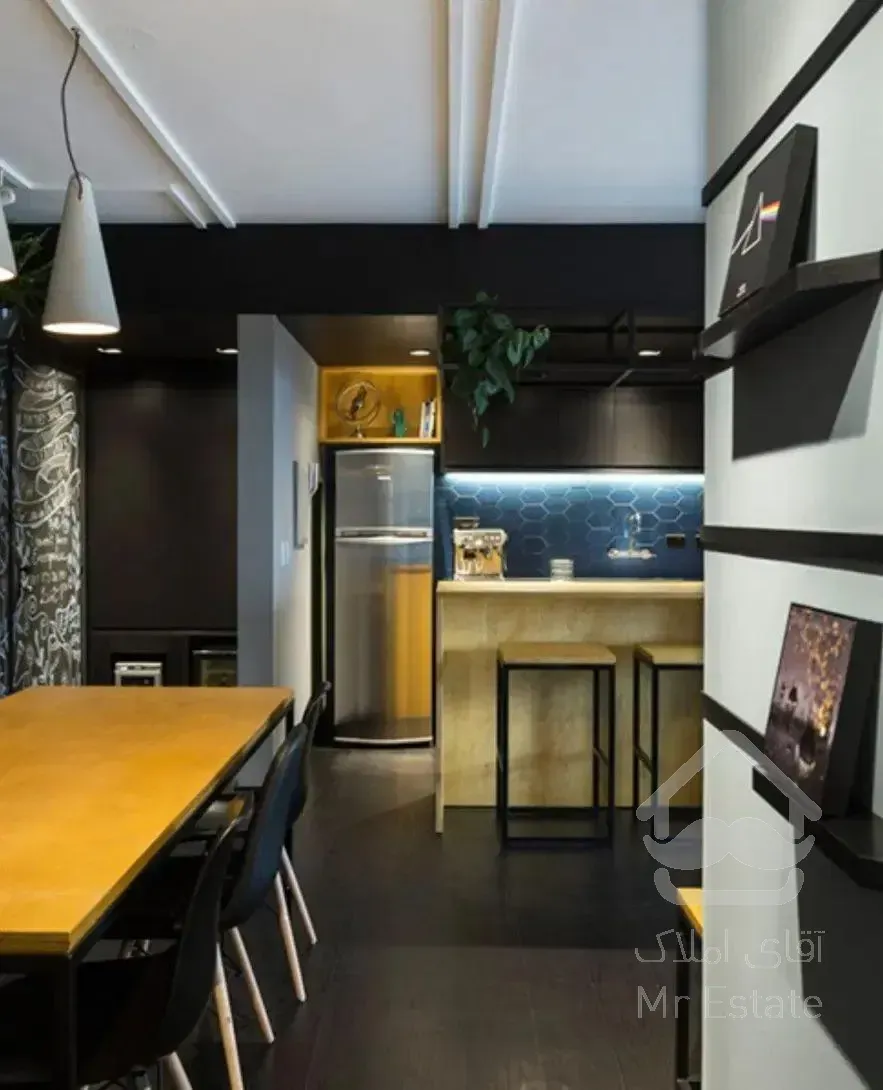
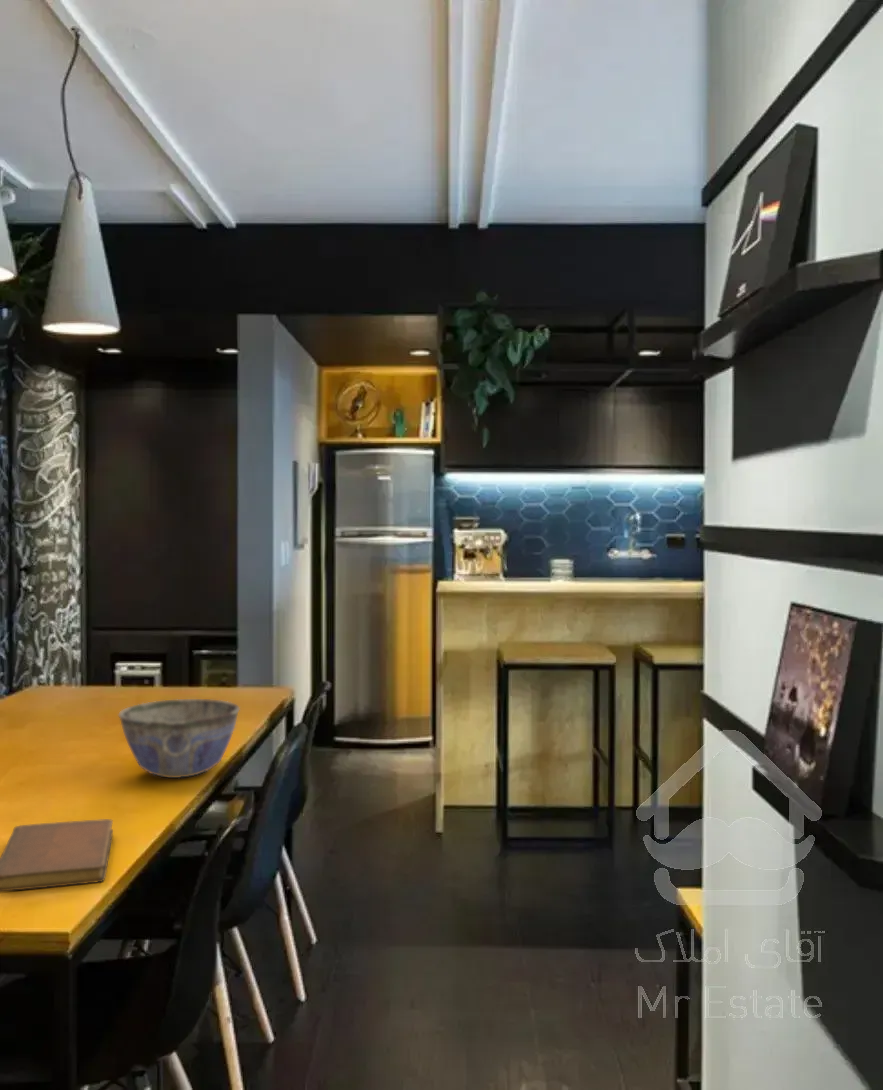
+ bowl (180, 740)
+ notebook (56, 852)
